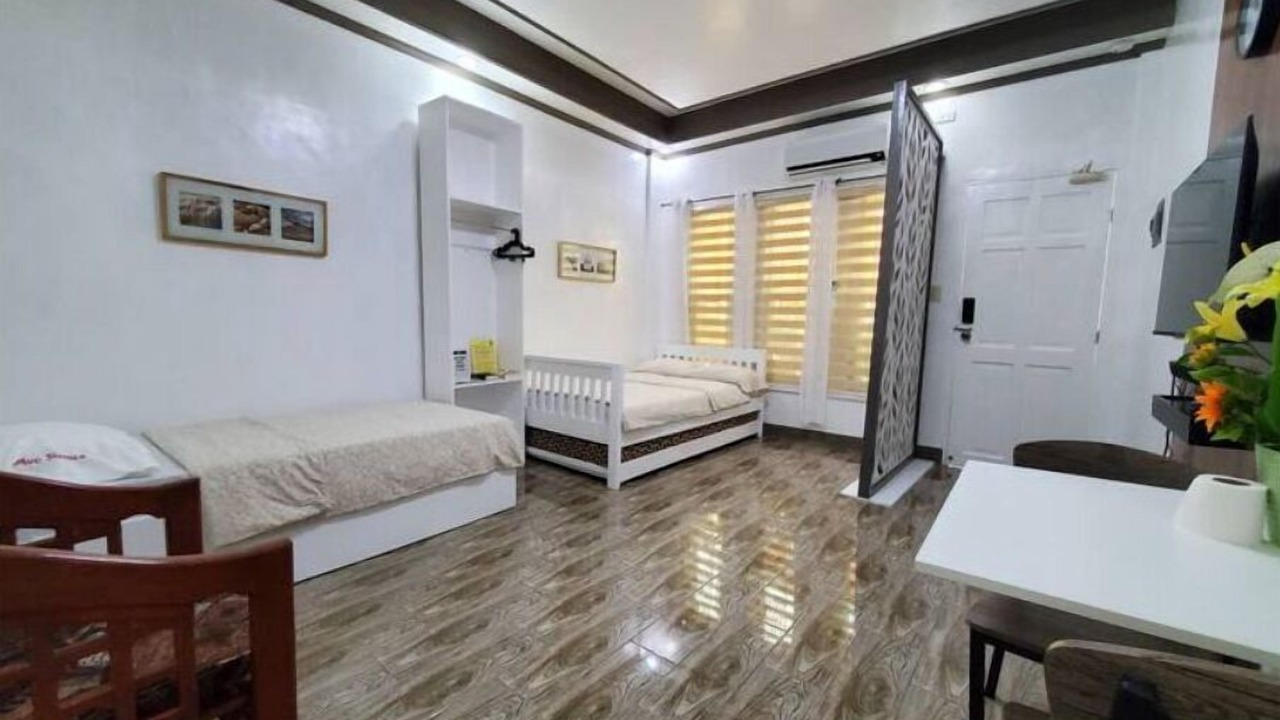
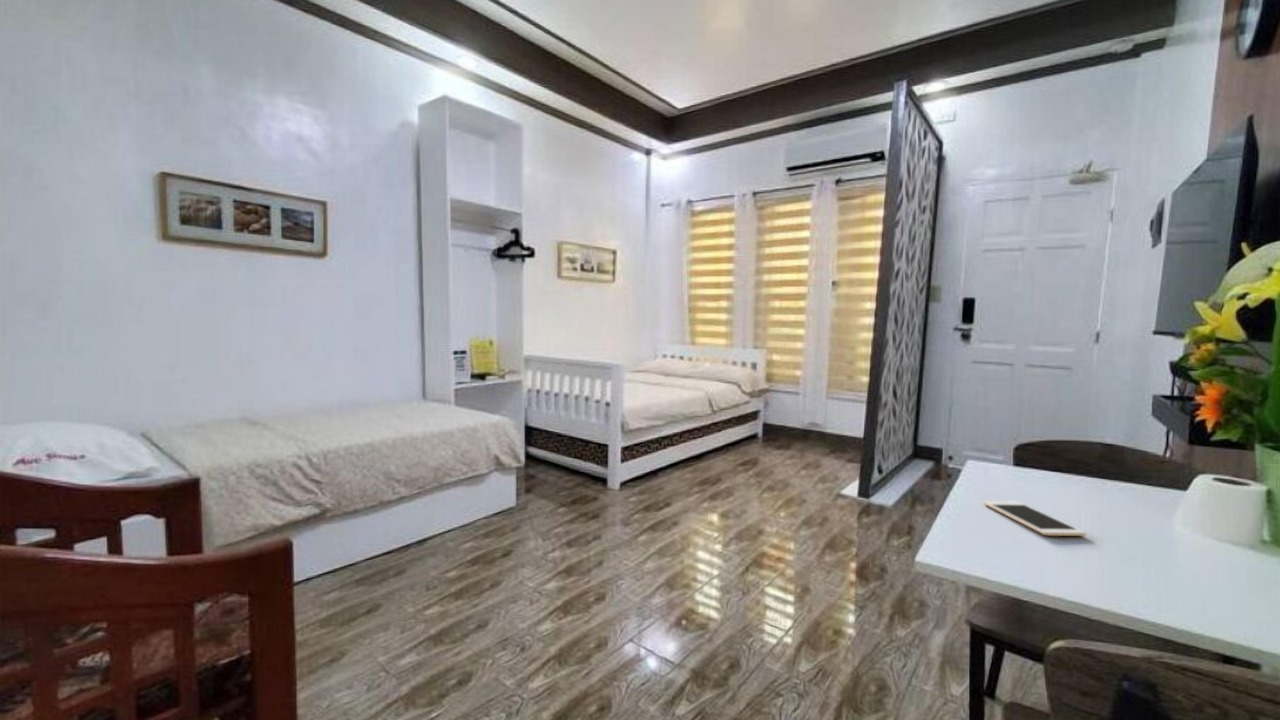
+ cell phone (1030, 517)
